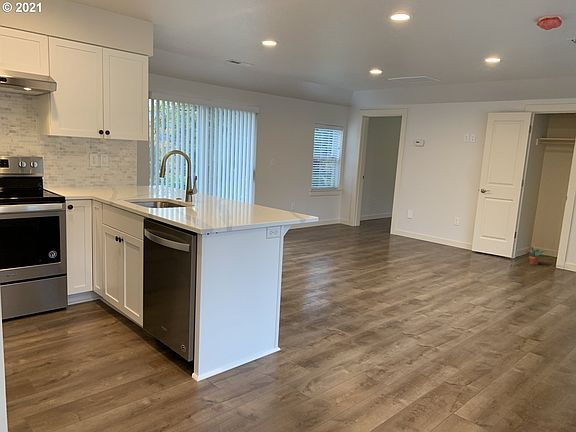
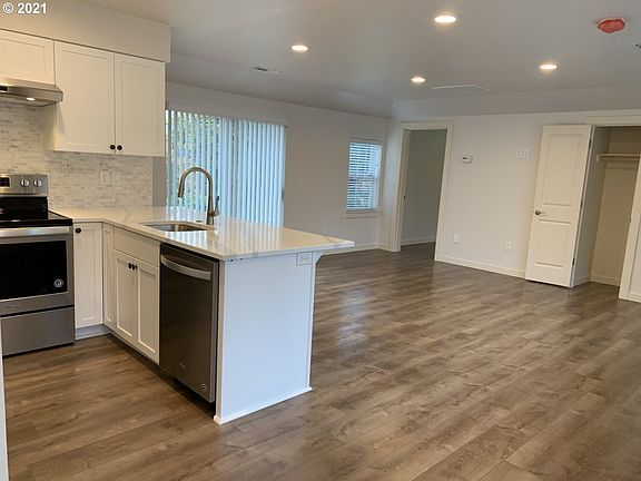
- potted plant (535, 255)
